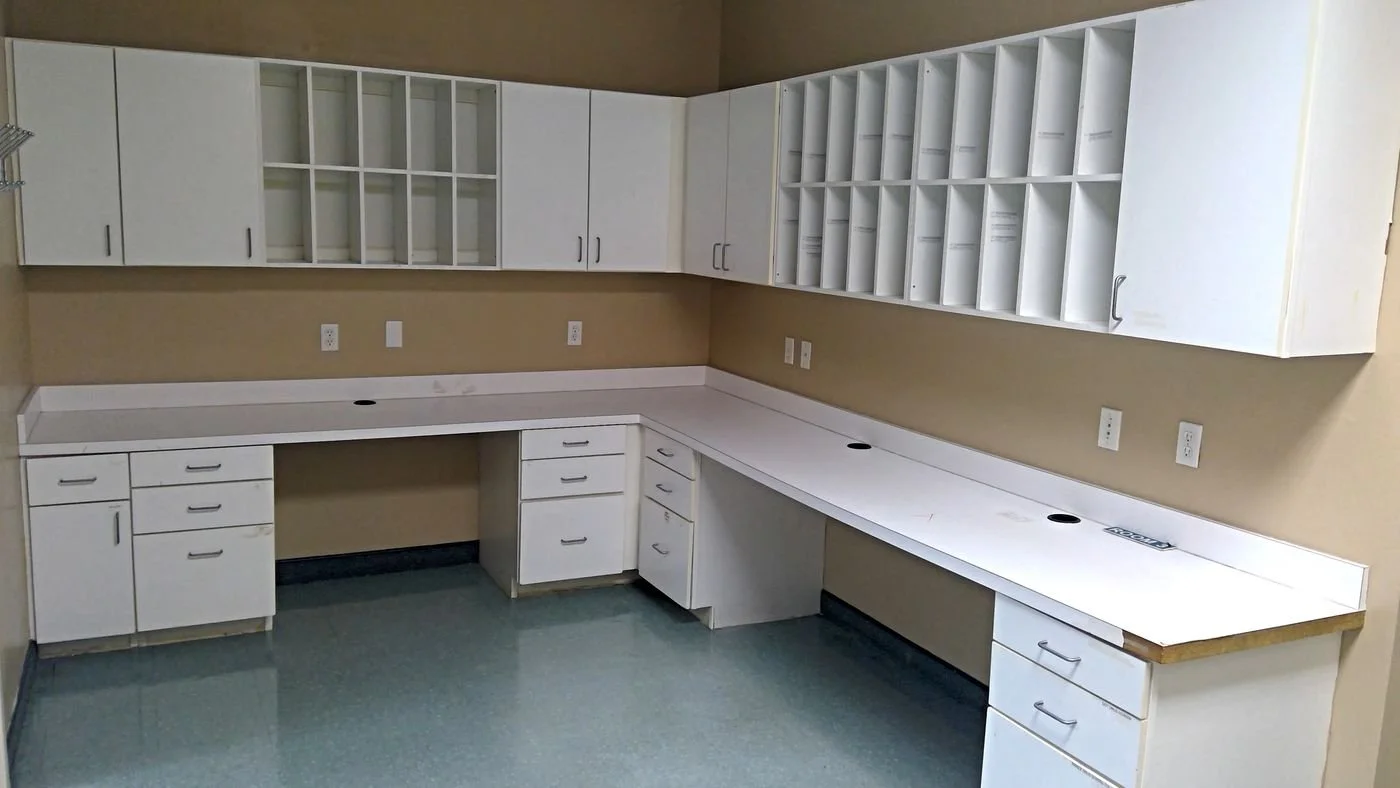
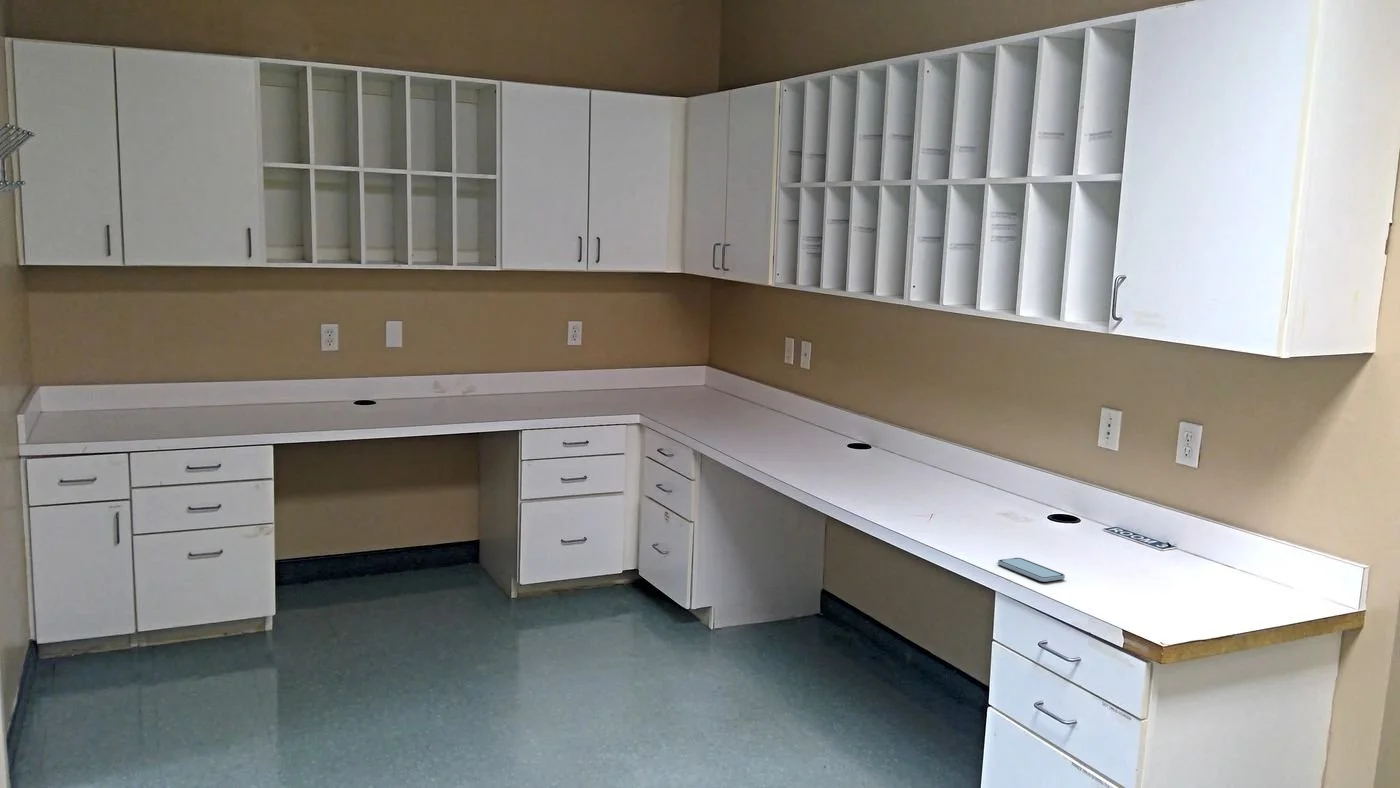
+ smartphone (1030, 569)
